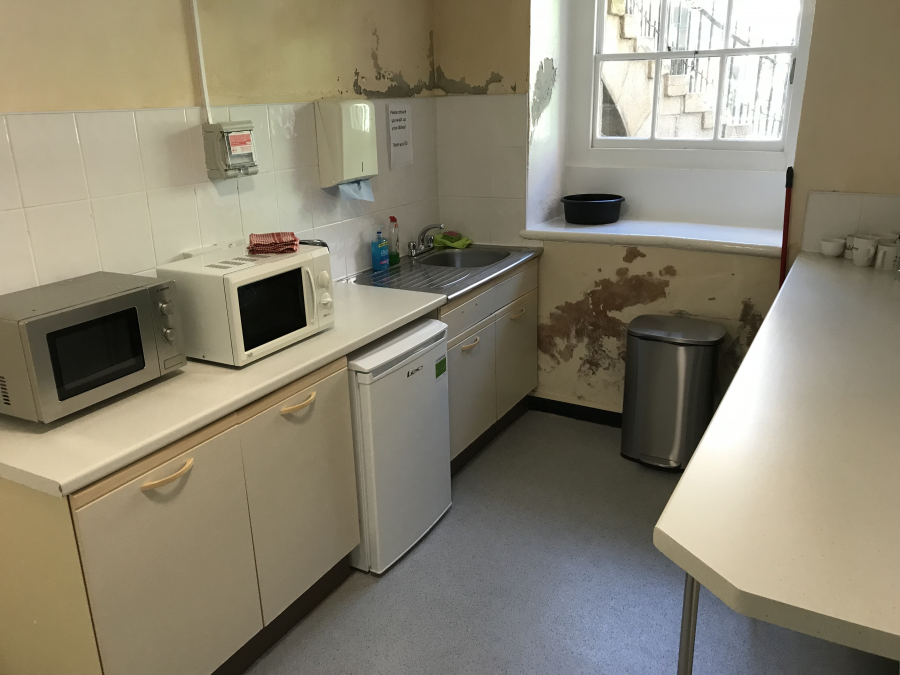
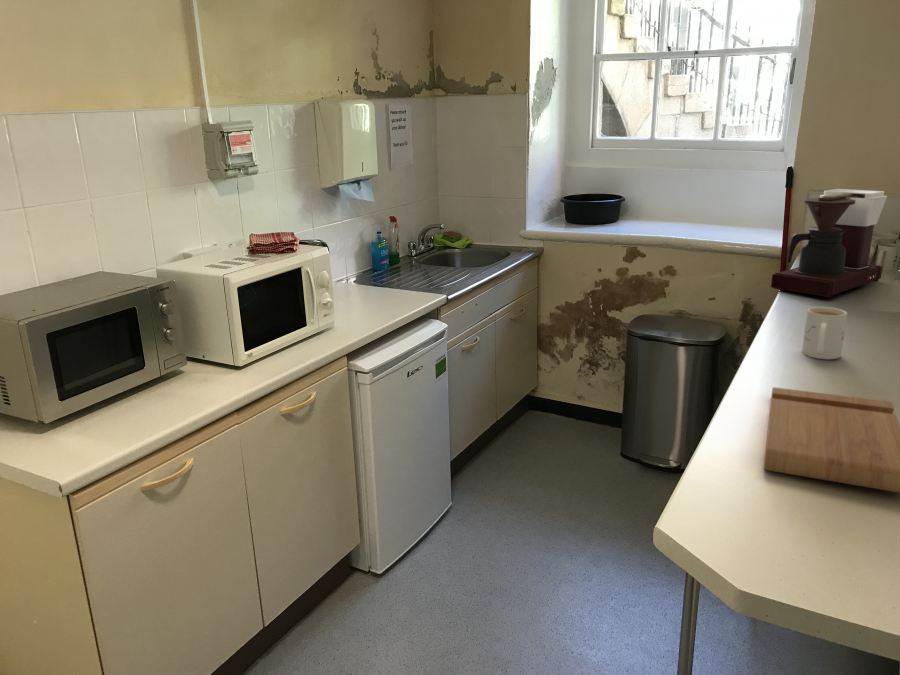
+ cutting board (831, 433)
+ coffee maker (832, 240)
+ mug (823, 334)
